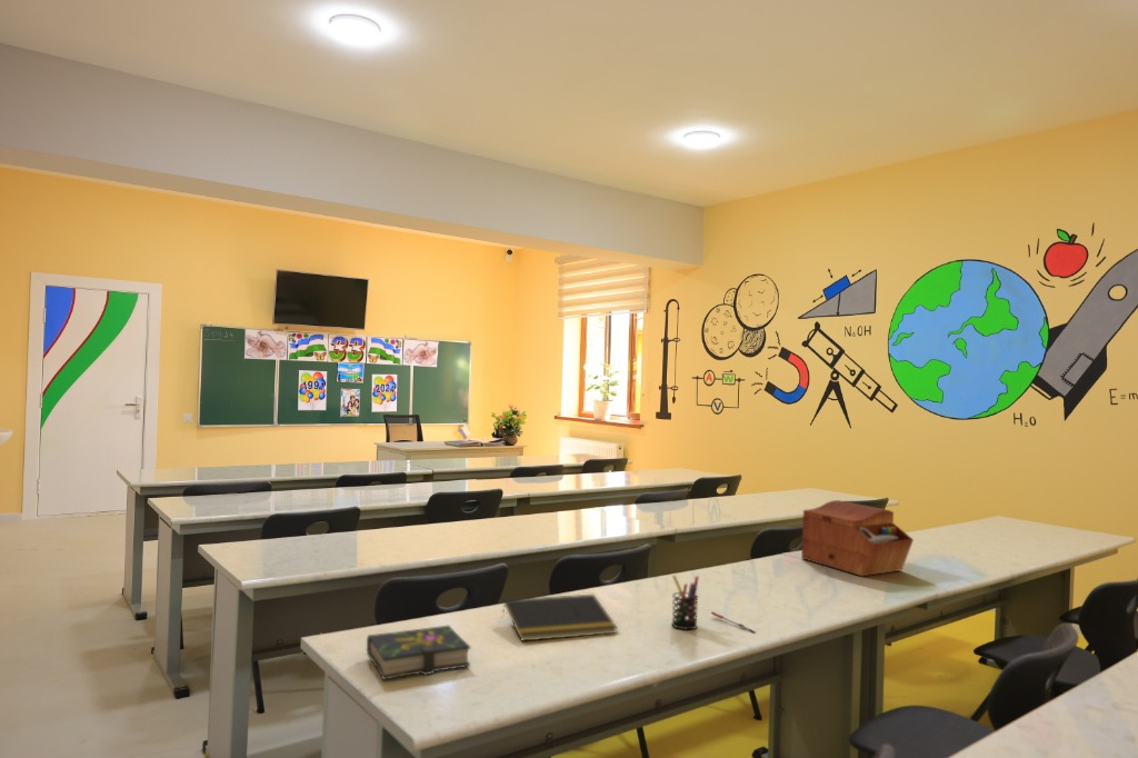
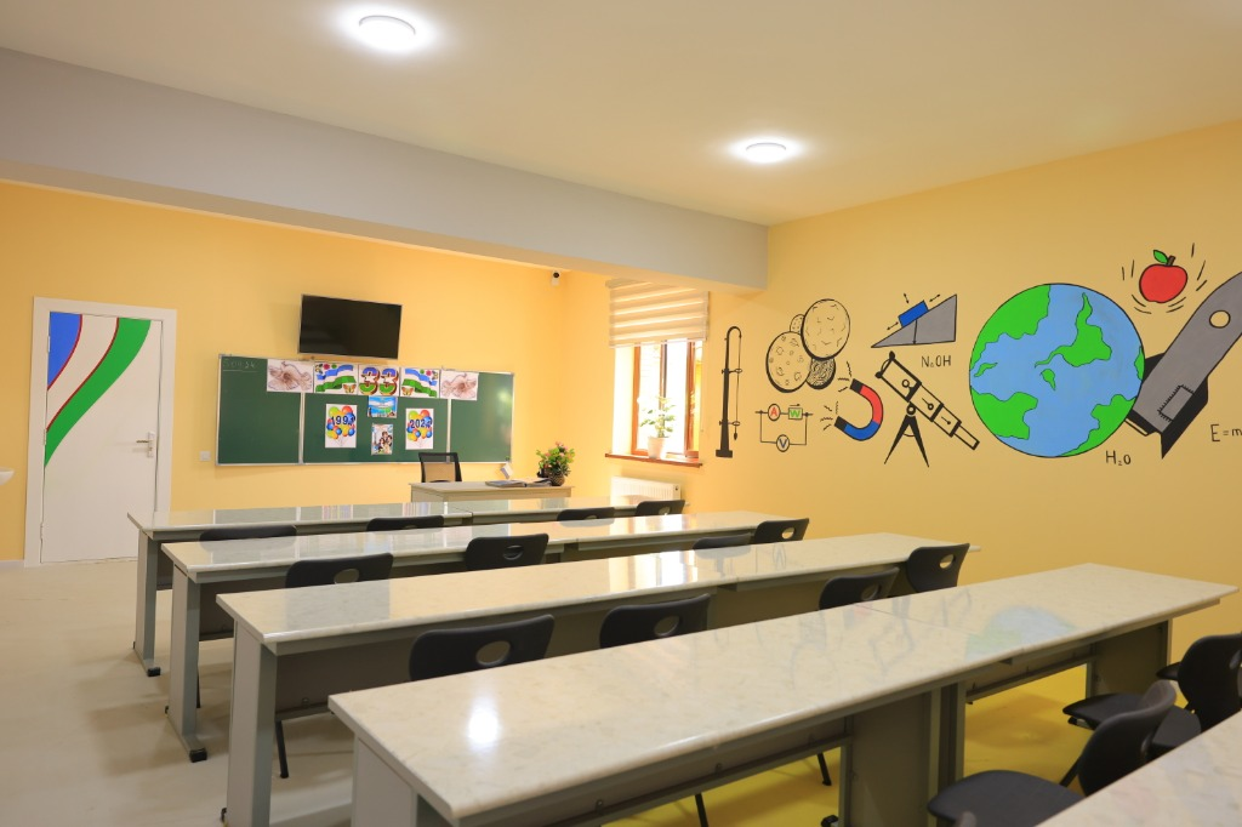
- pen holder (688, 599)
- book (417, 649)
- pen (732, 621)
- sewing box (855, 537)
- notepad (559, 616)
